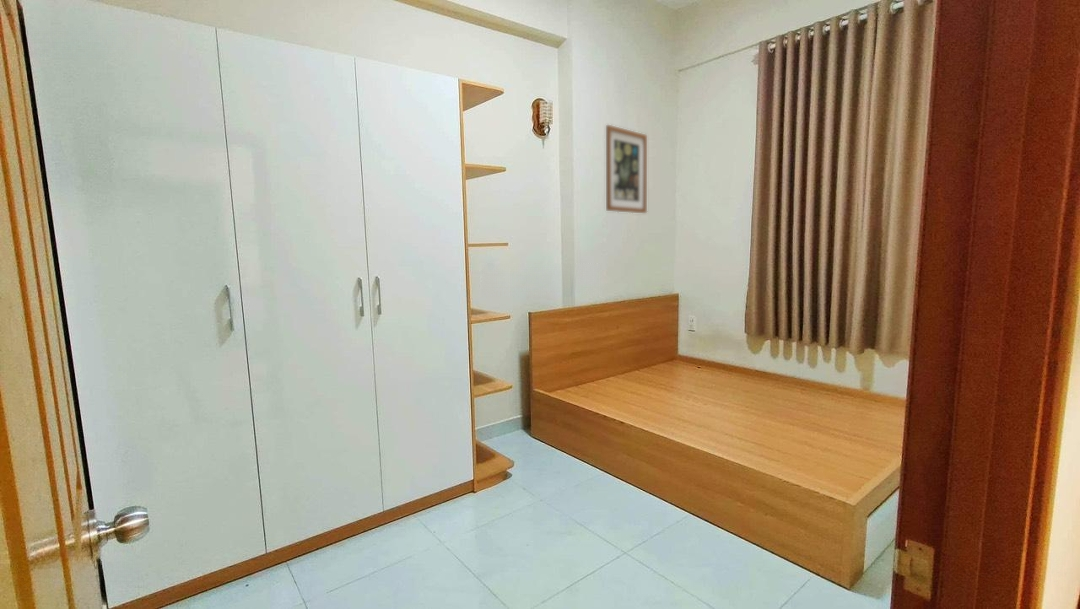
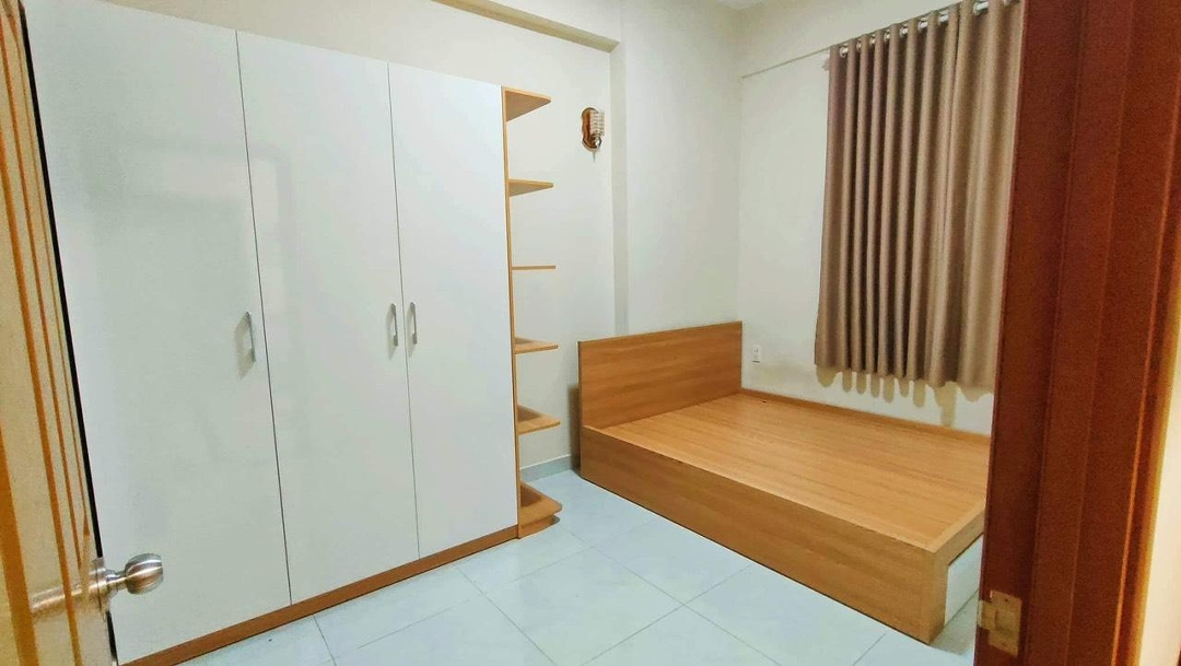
- wall art (627, 171)
